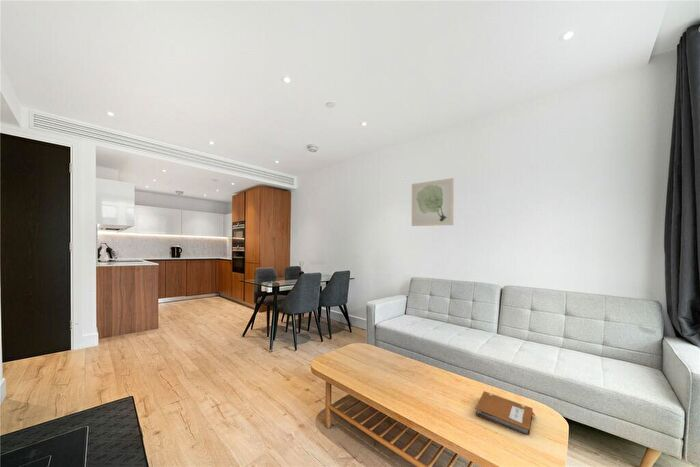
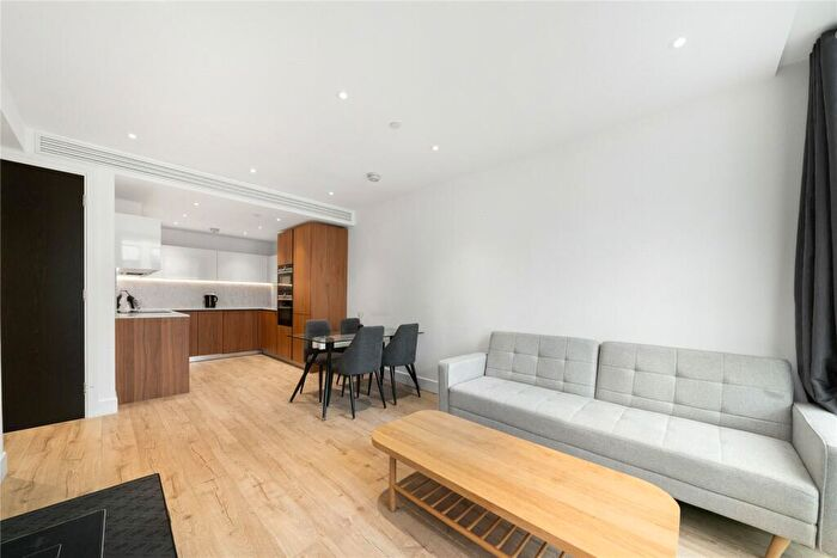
- notebook (505, 411)
- wall art (431, 203)
